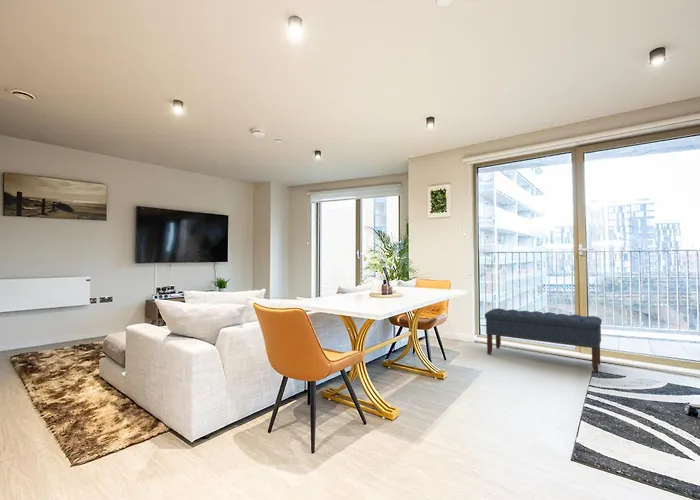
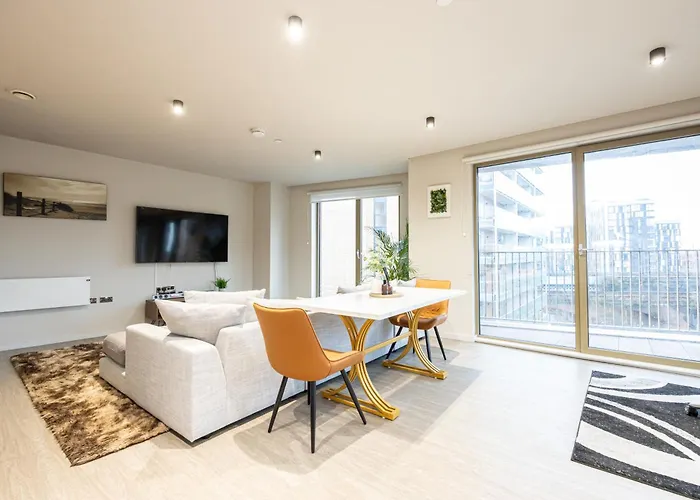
- bench (540, 335)
